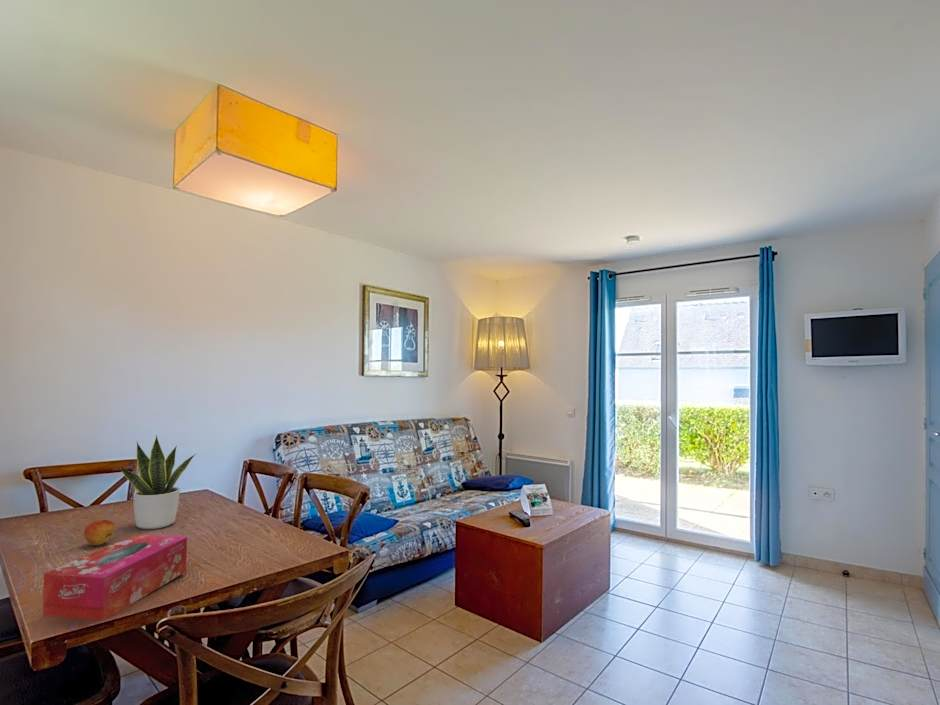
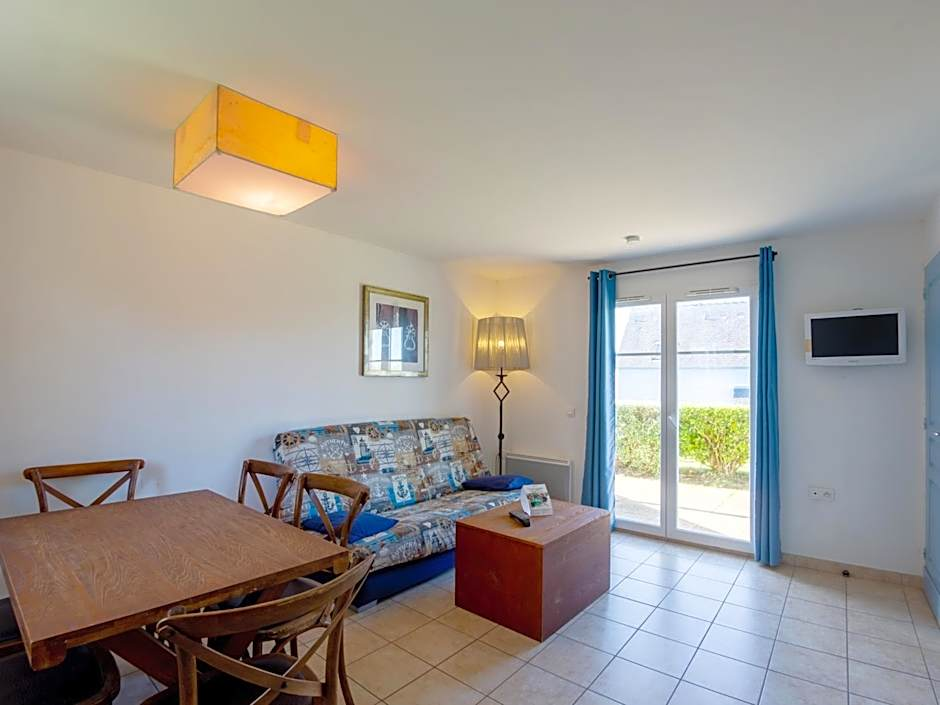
- potted plant (159, 478)
- tissue box (122, 572)
- fruit (99, 532)
